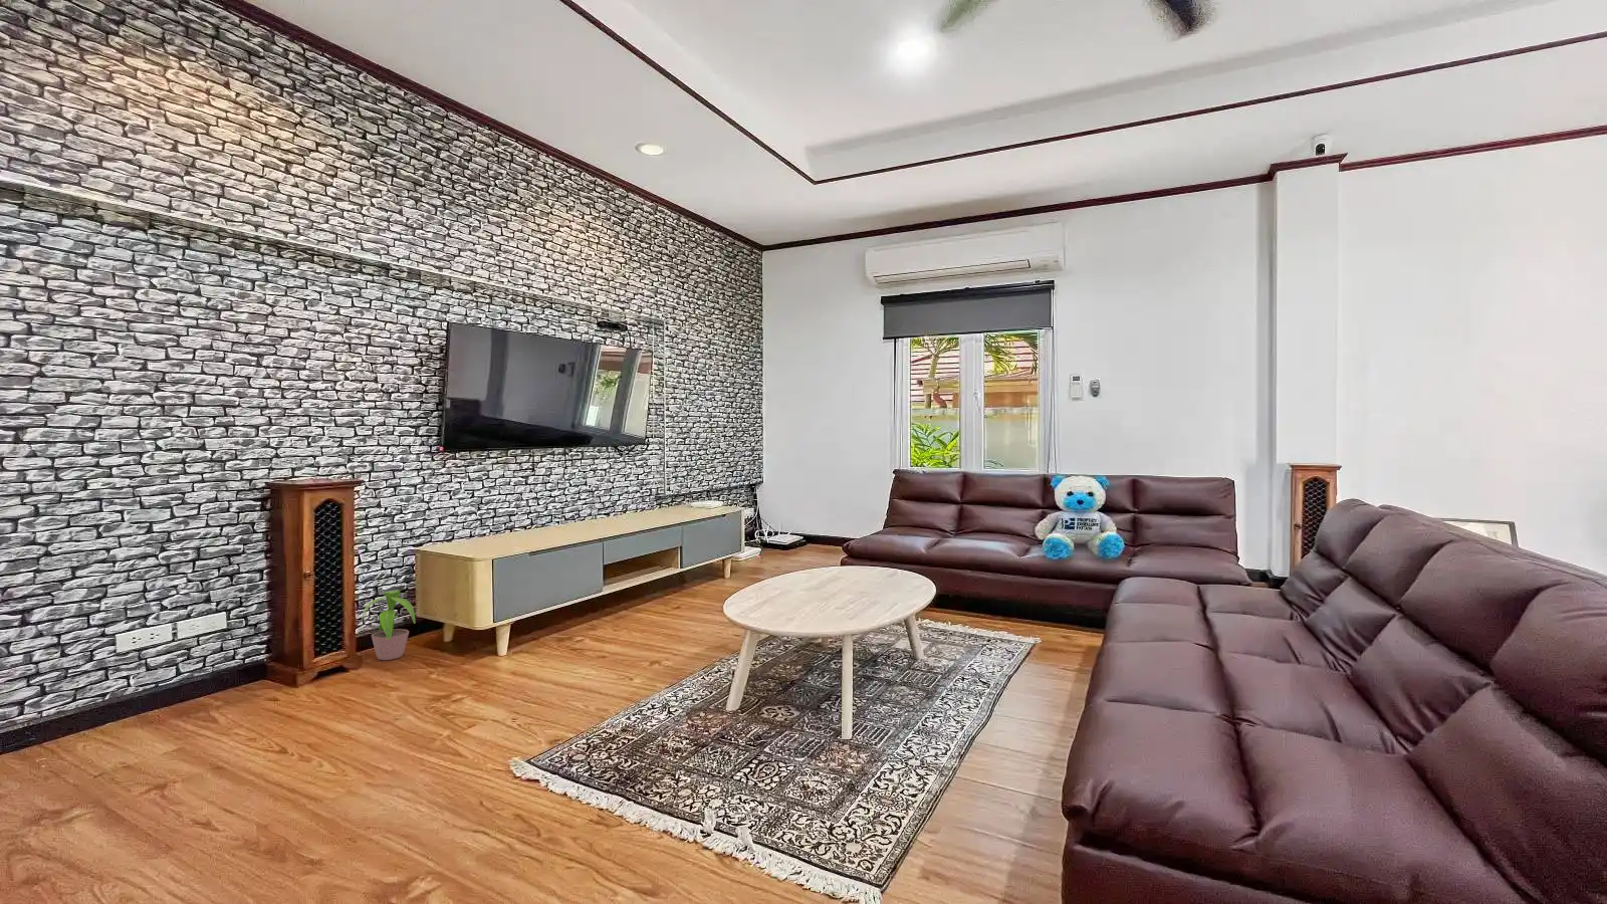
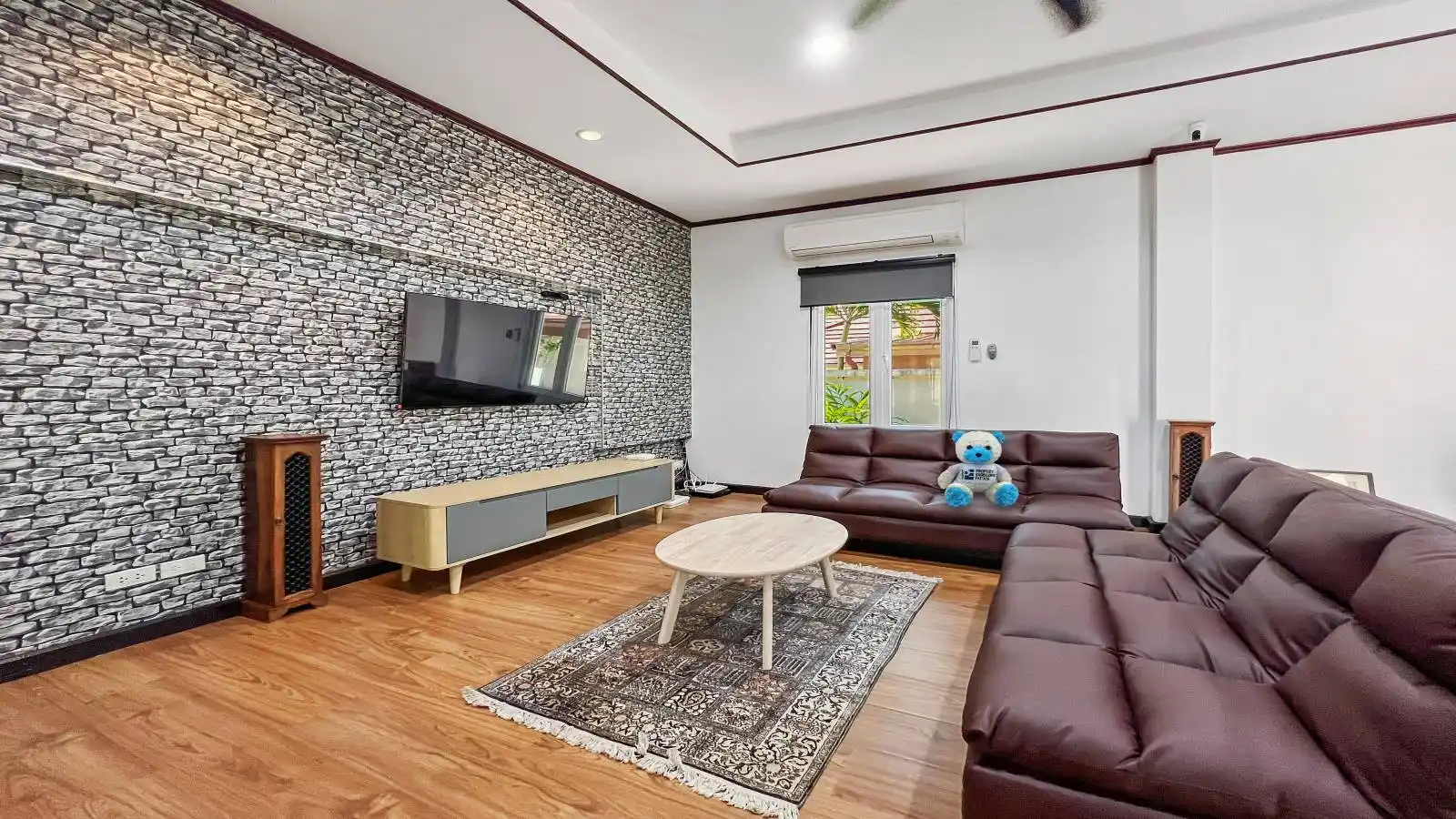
- potted plant (390, 625)
